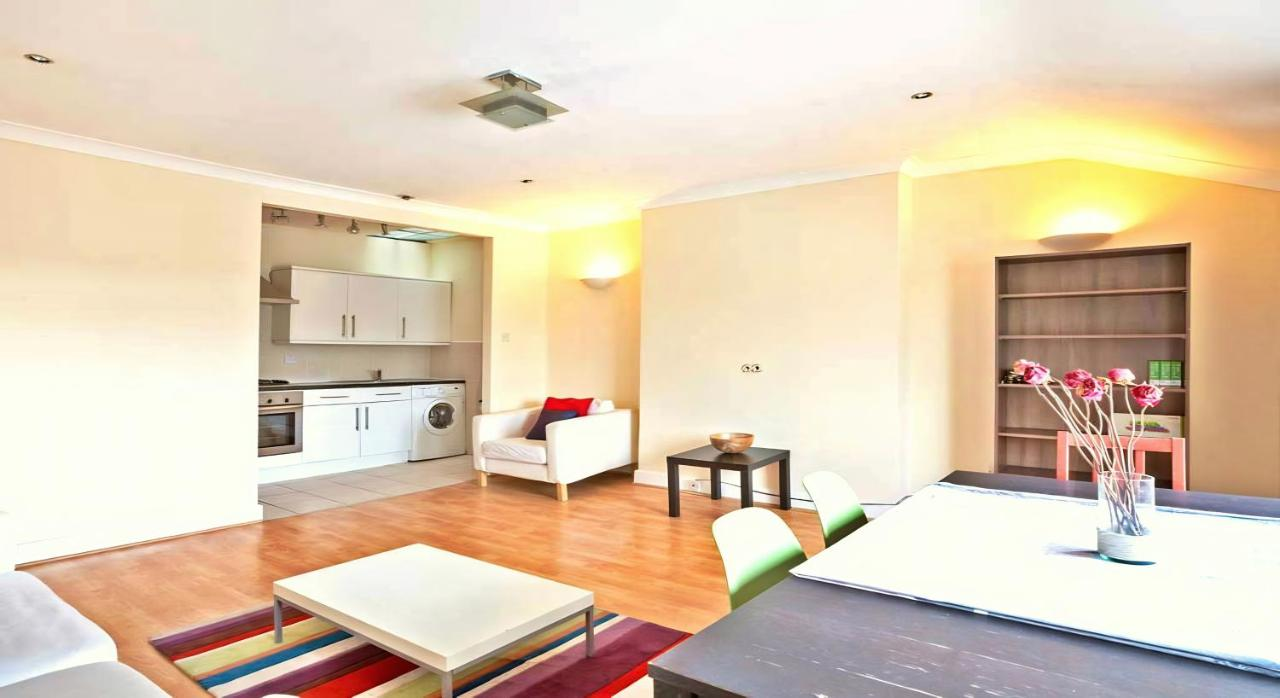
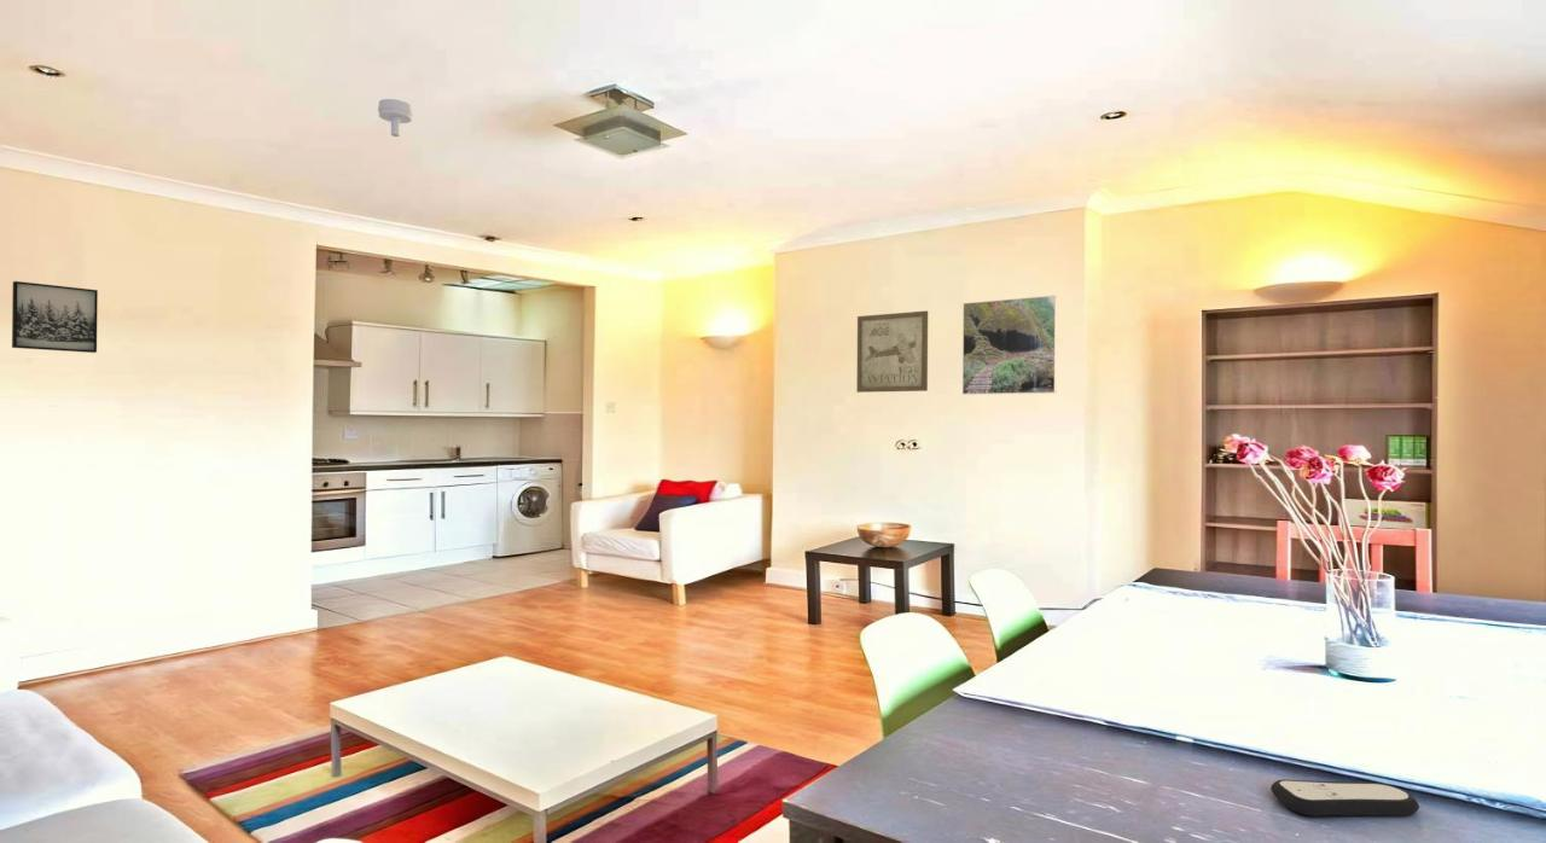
+ wall art (56, 318)
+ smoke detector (395, 120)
+ remote control (1344, 797)
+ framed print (1007, 347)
+ wall art (891, 353)
